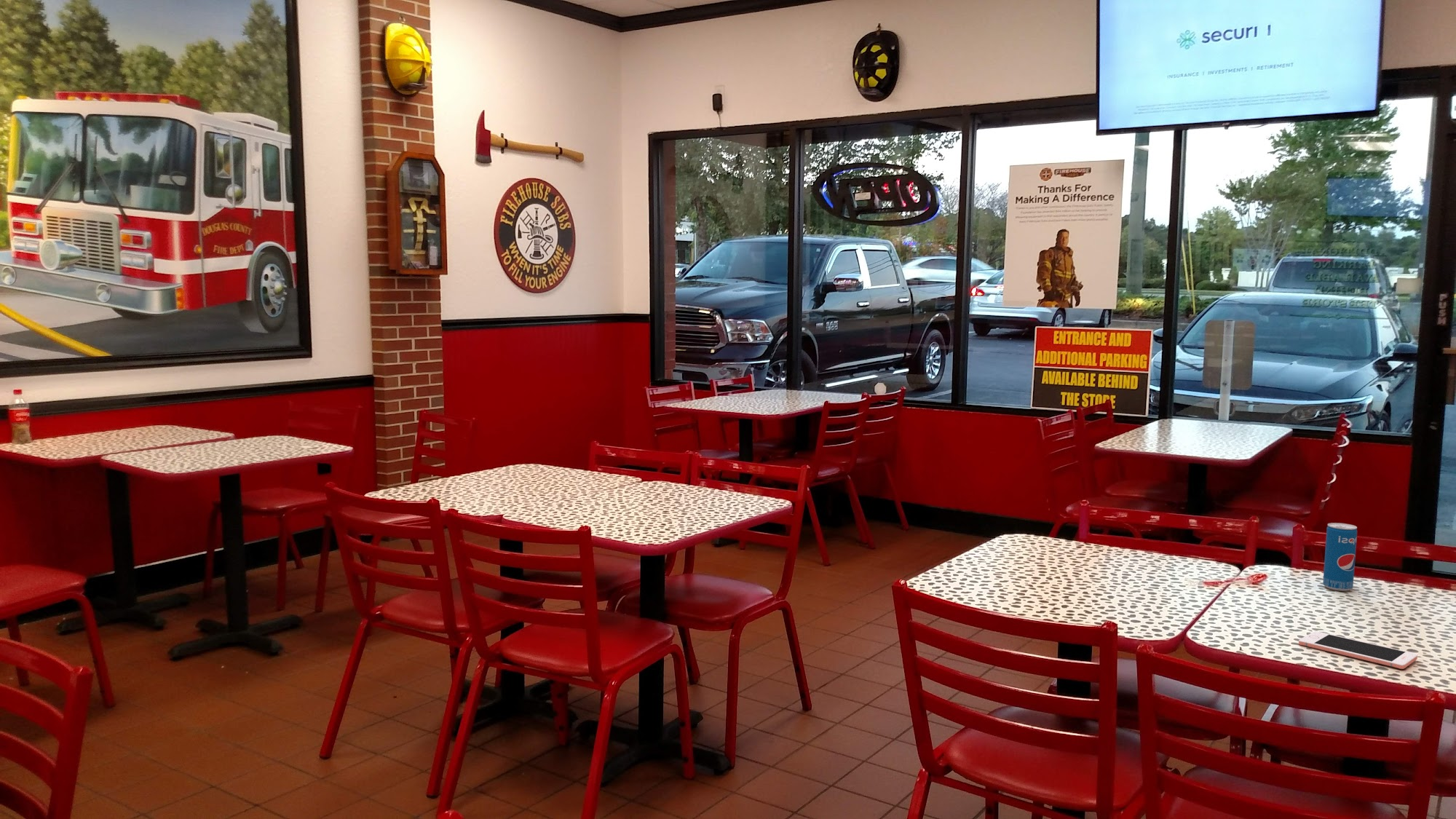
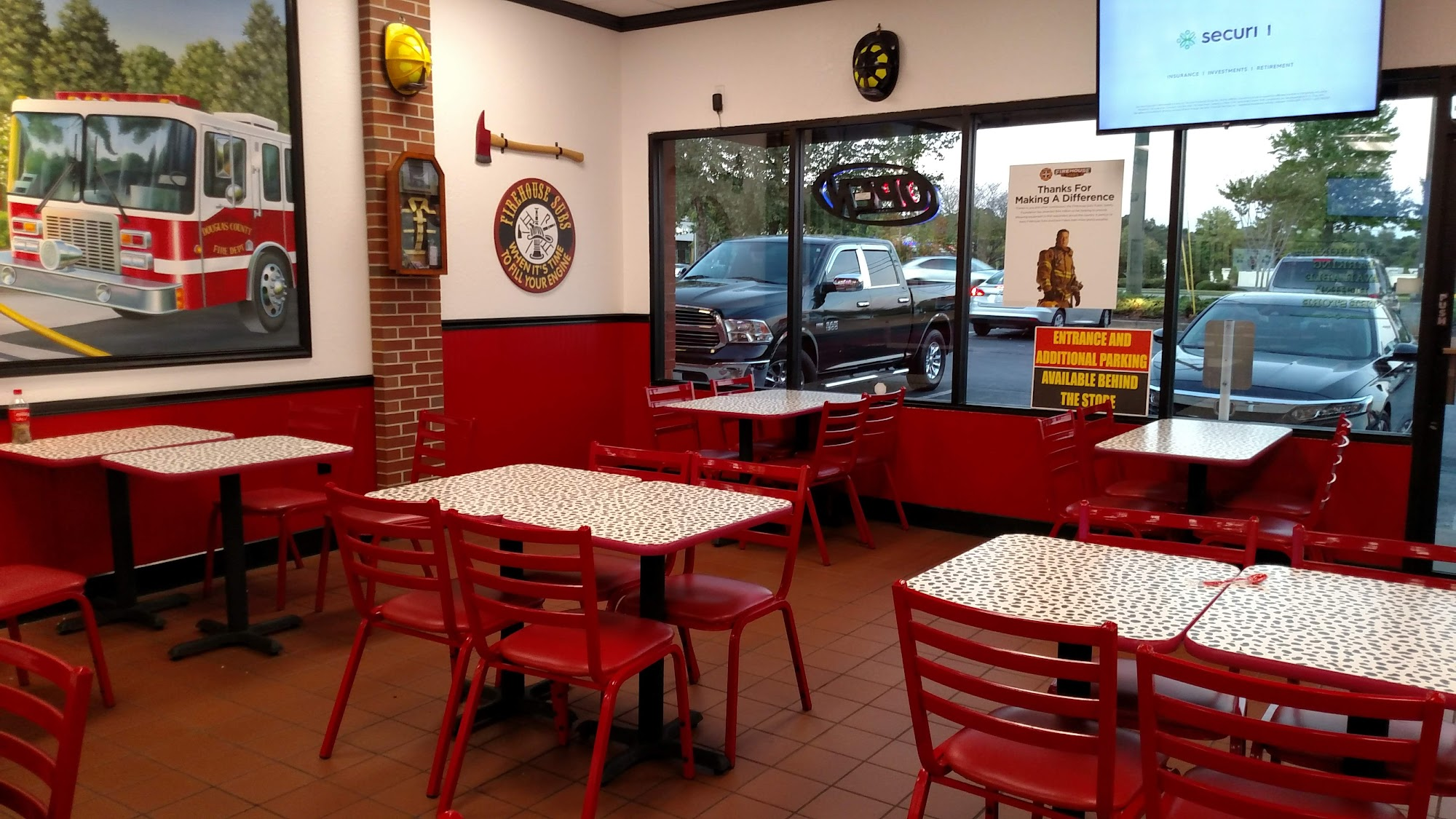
- cell phone (1356, 649)
- beverage can (1340, 557)
